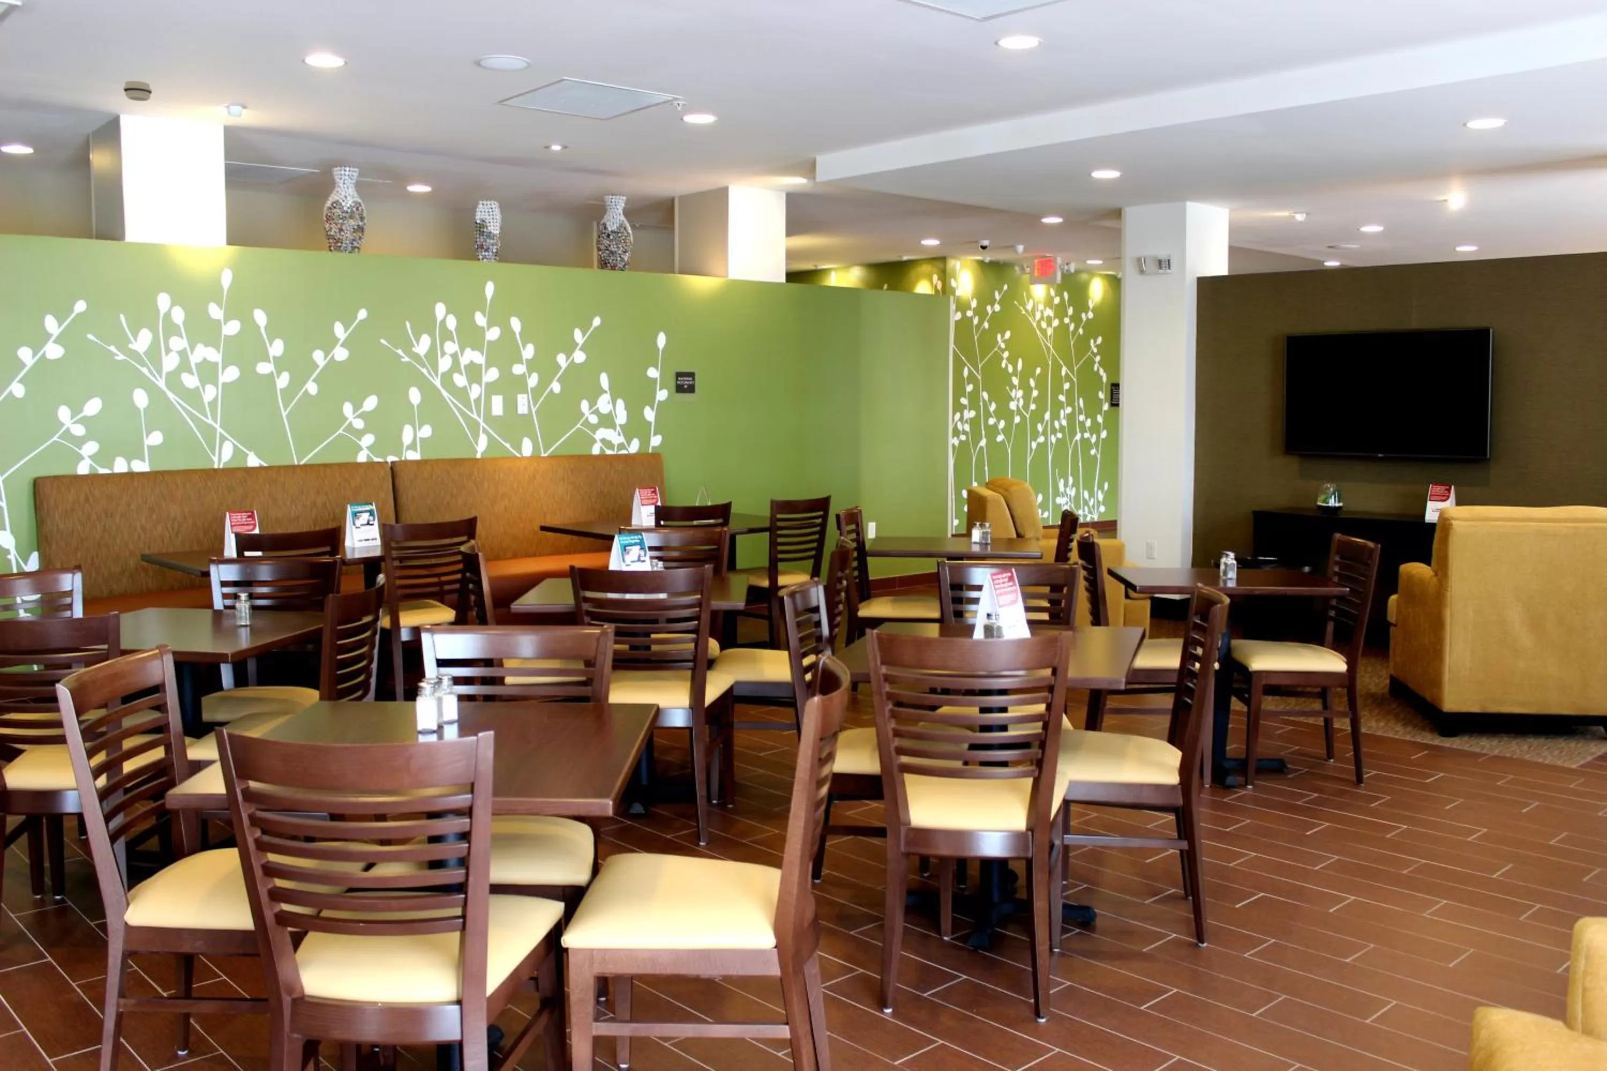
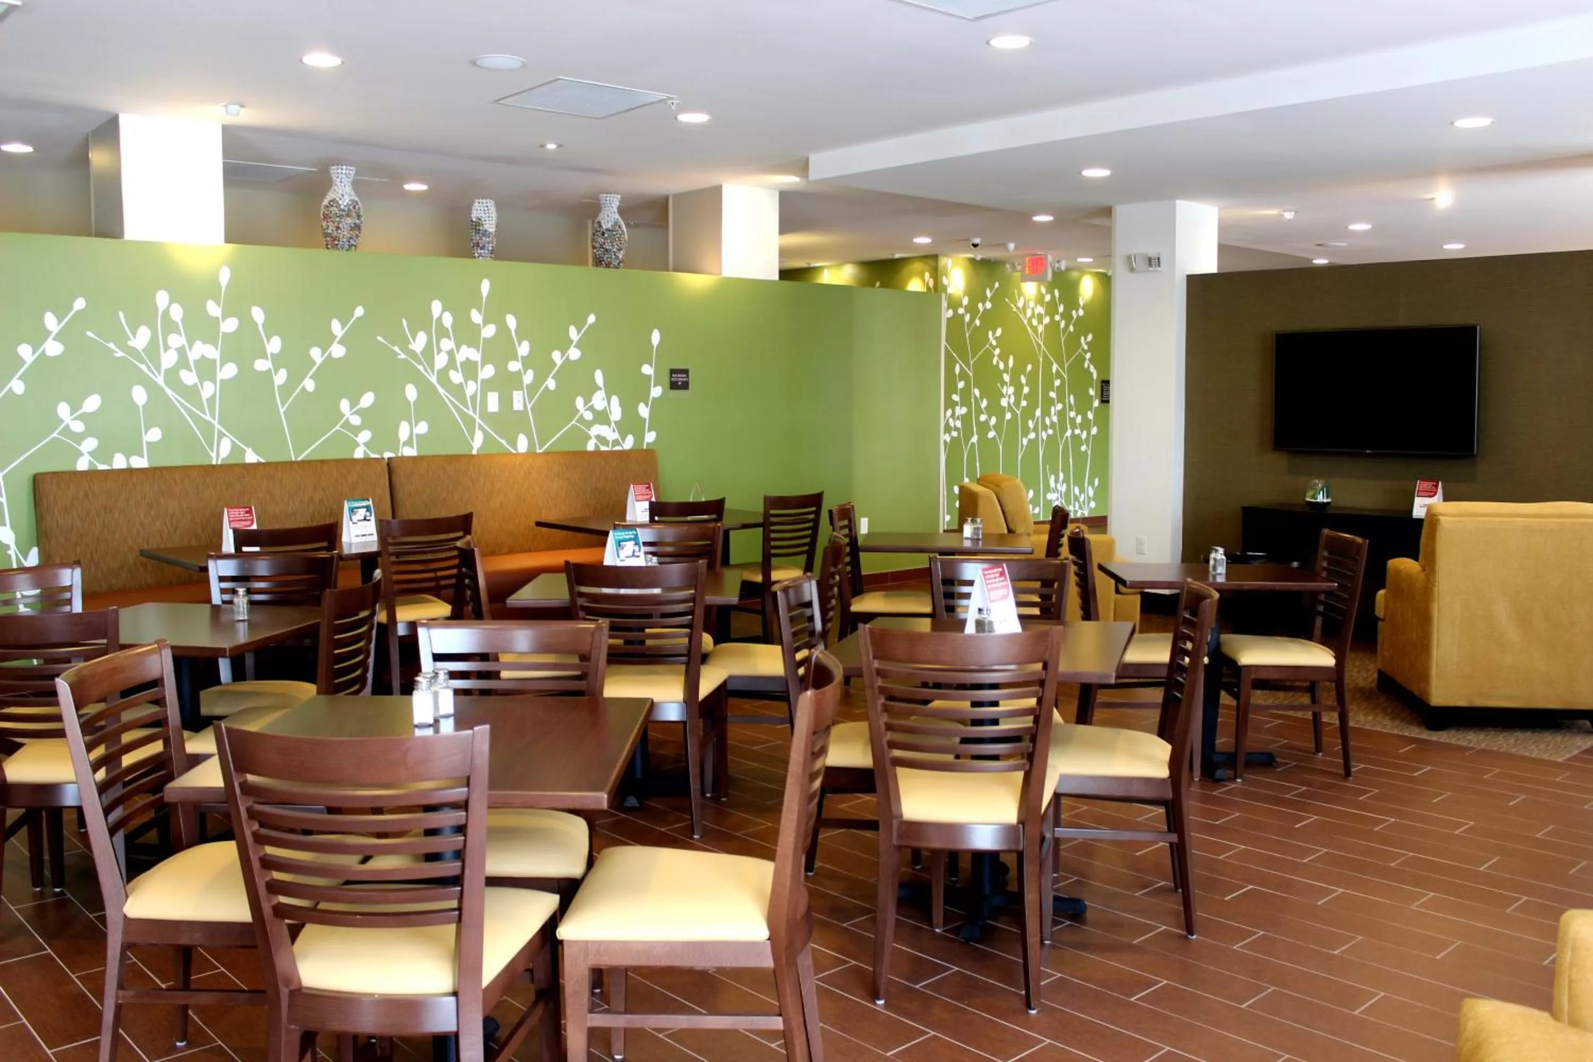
- smoke detector (138, 91)
